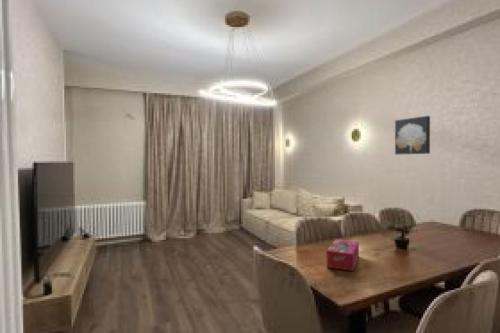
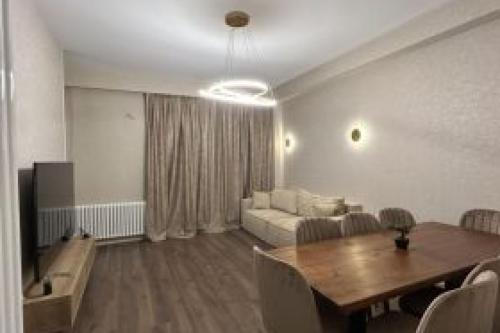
- wall art (411, 136)
- tissue box (343, 253)
